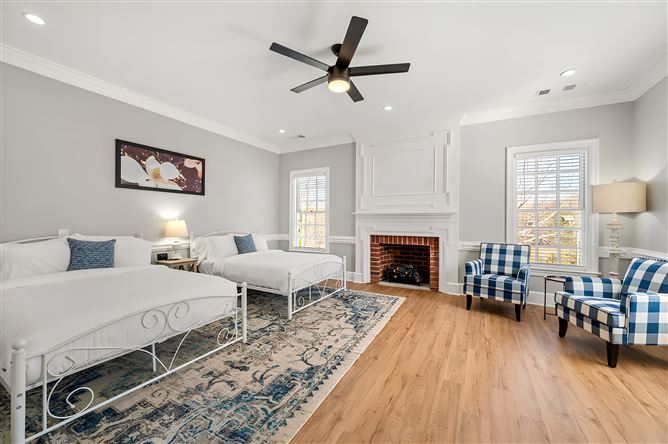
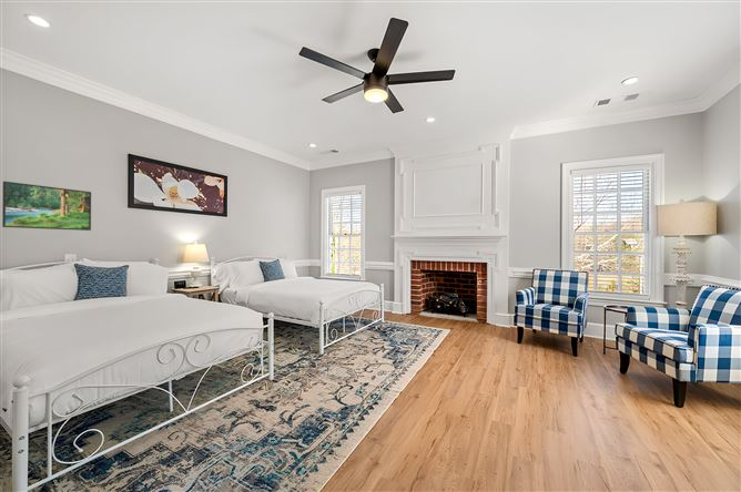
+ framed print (50, 207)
